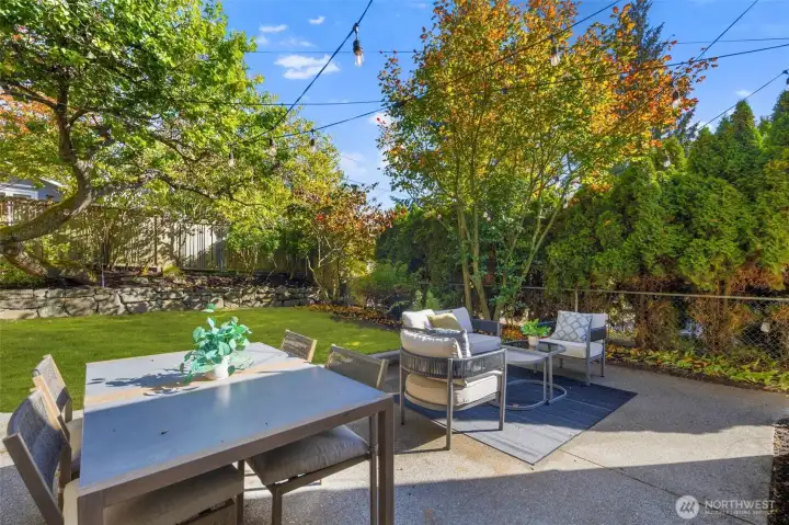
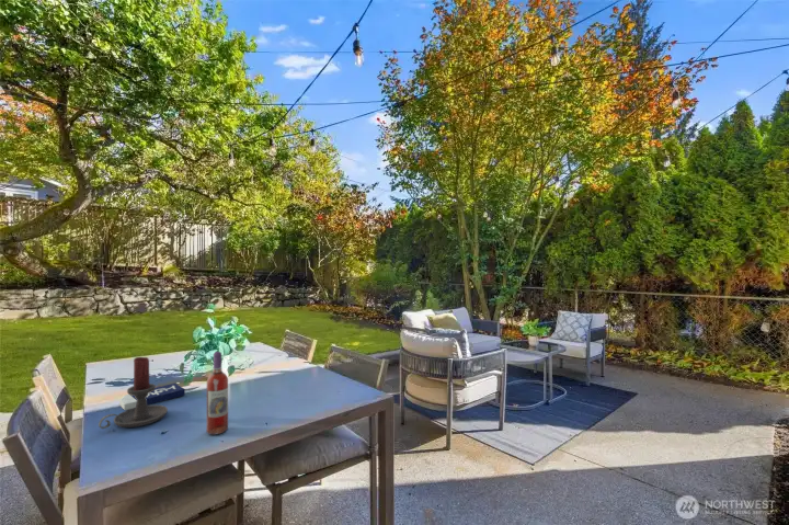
+ candle holder (134, 390)
+ wine bottle (217, 391)
+ book (151, 396)
